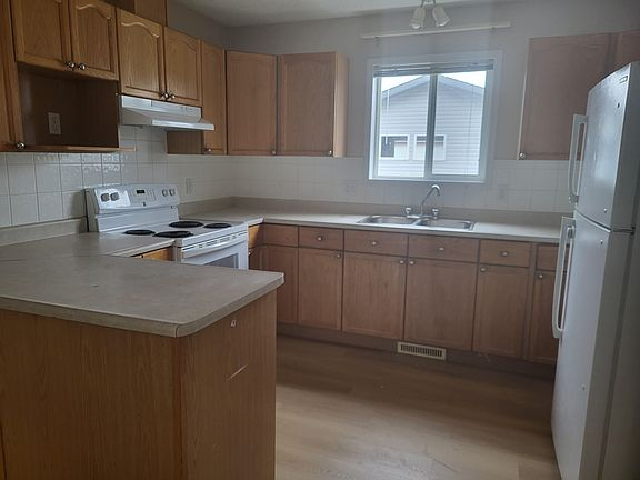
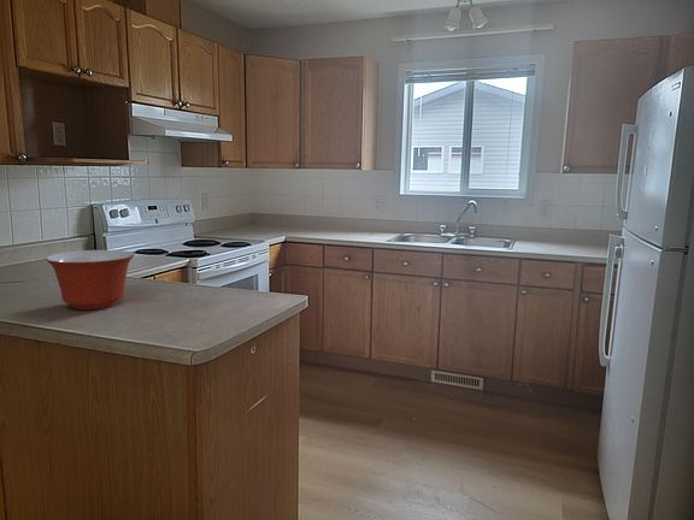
+ mixing bowl (93, 279)
